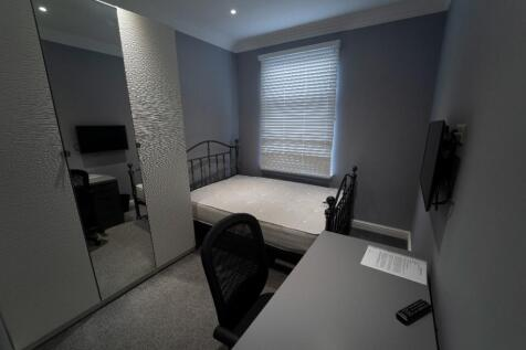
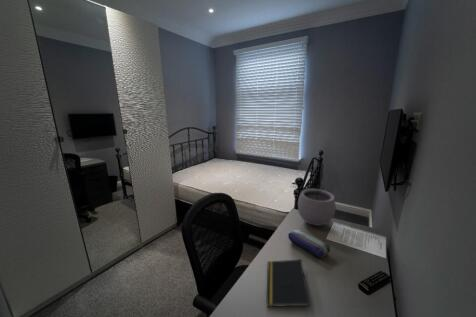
+ plant pot (316, 202)
+ notepad (285, 280)
+ pencil case (308, 242)
